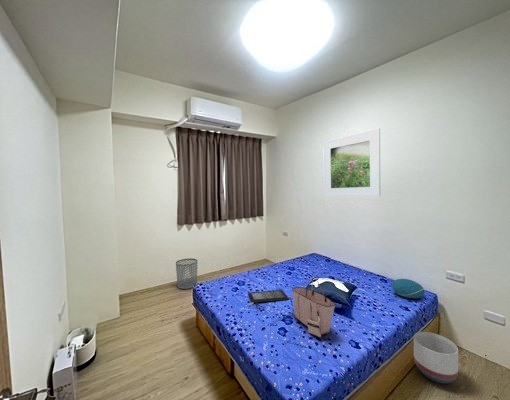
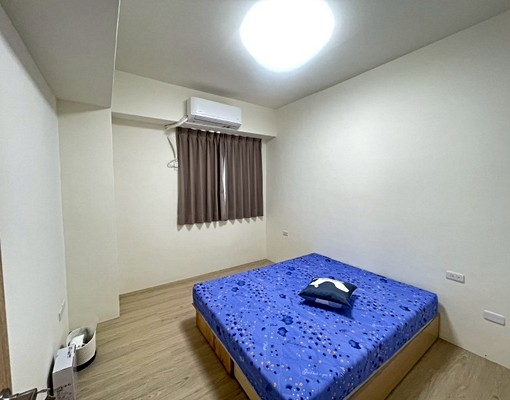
- clutch bag (266, 296)
- cushion (407, 287)
- tote bag (311, 301)
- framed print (348, 166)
- waste bin (187, 272)
- planter (434, 359)
